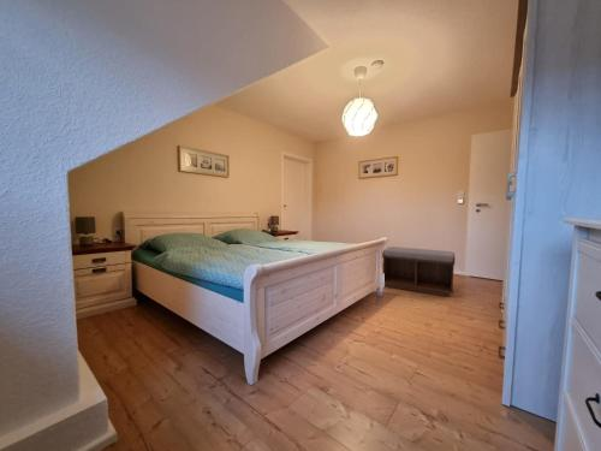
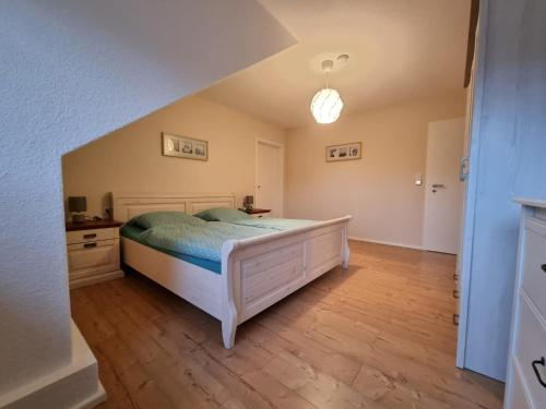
- bench (417, 268)
